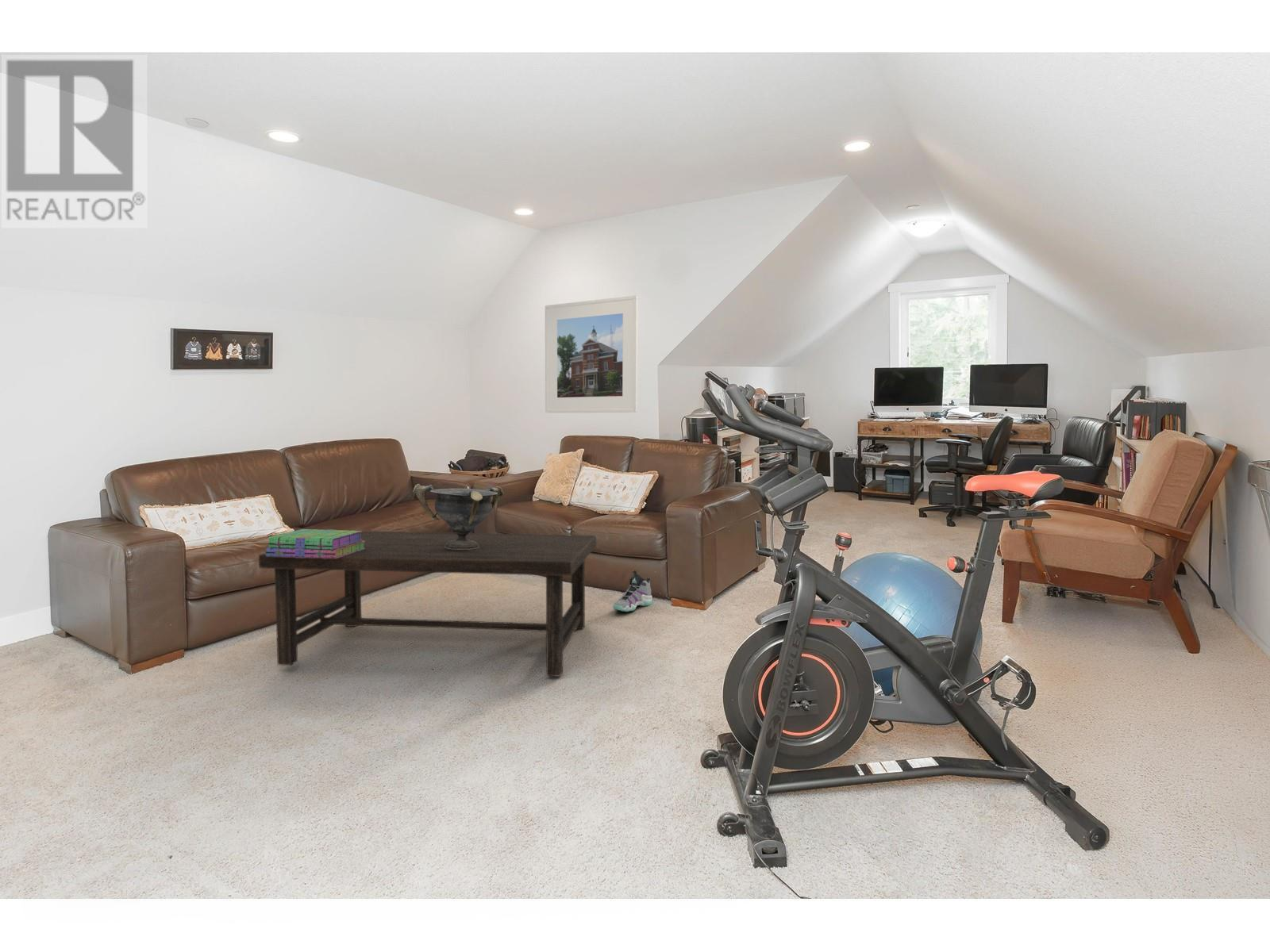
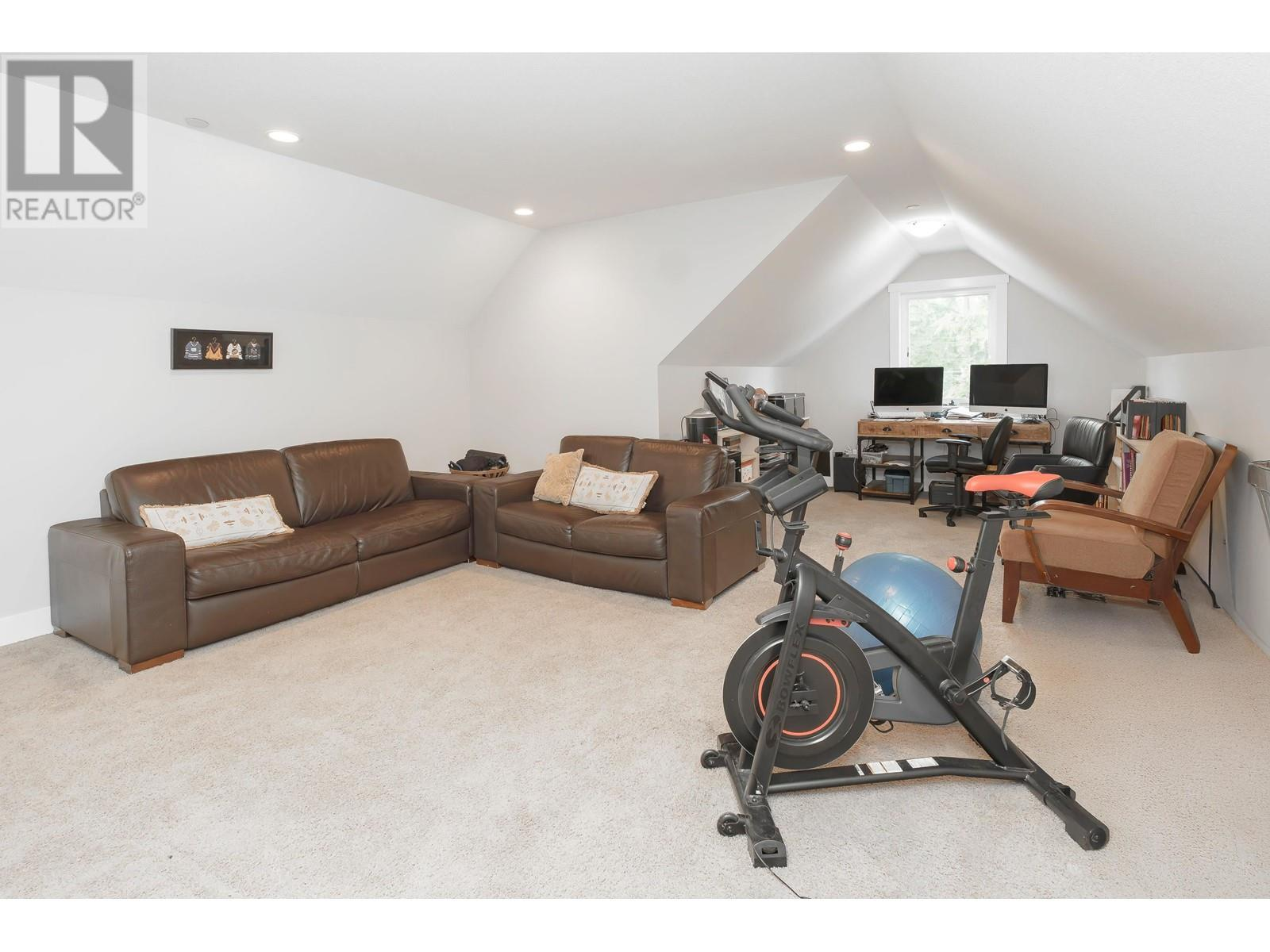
- coffee table (443, 572)
- decorative bowl (459, 515)
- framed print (589, 356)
- sneaker (632, 589)
- stack of books (317, 543)
